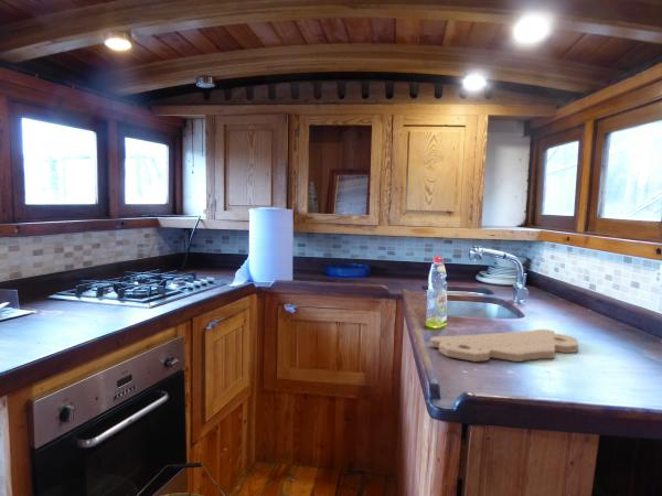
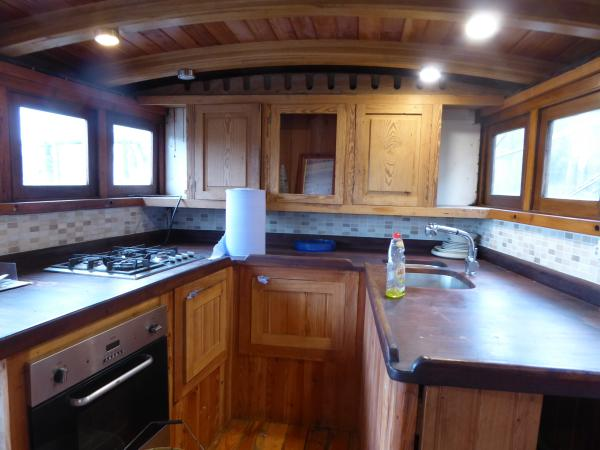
- cutting board (511, 345)
